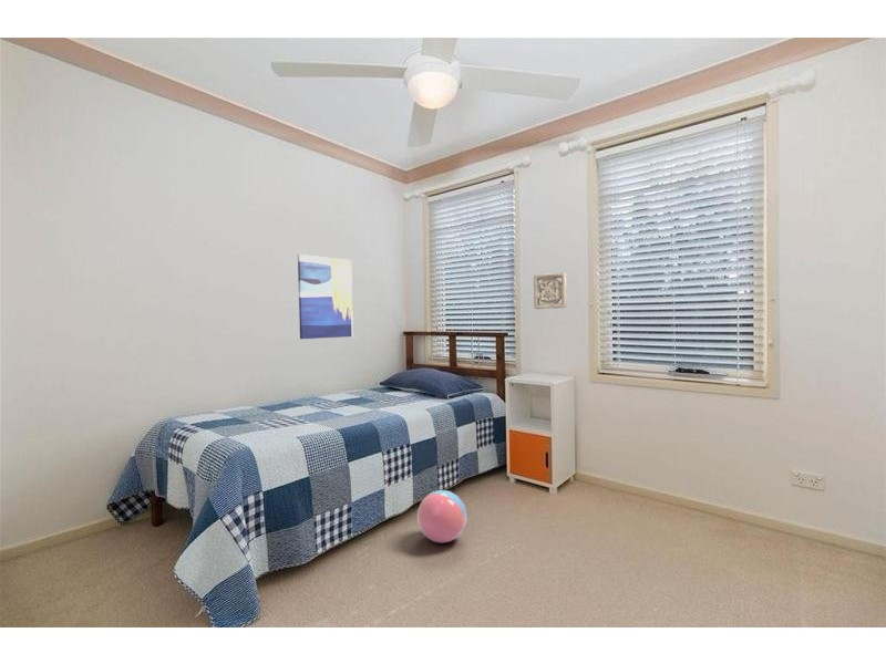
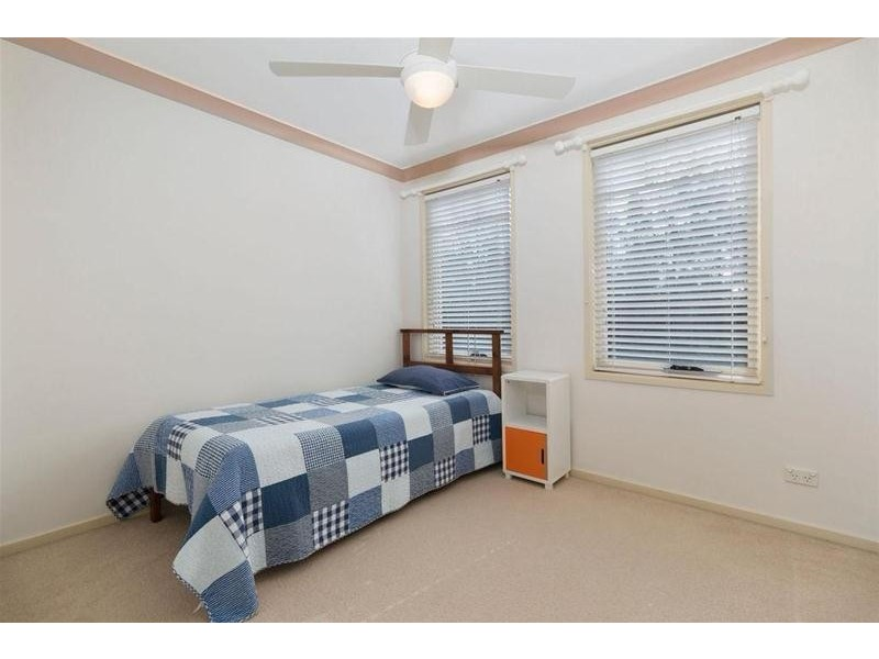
- wall art (327, 298)
- wall ornament (549, 291)
- ball (442, 516)
